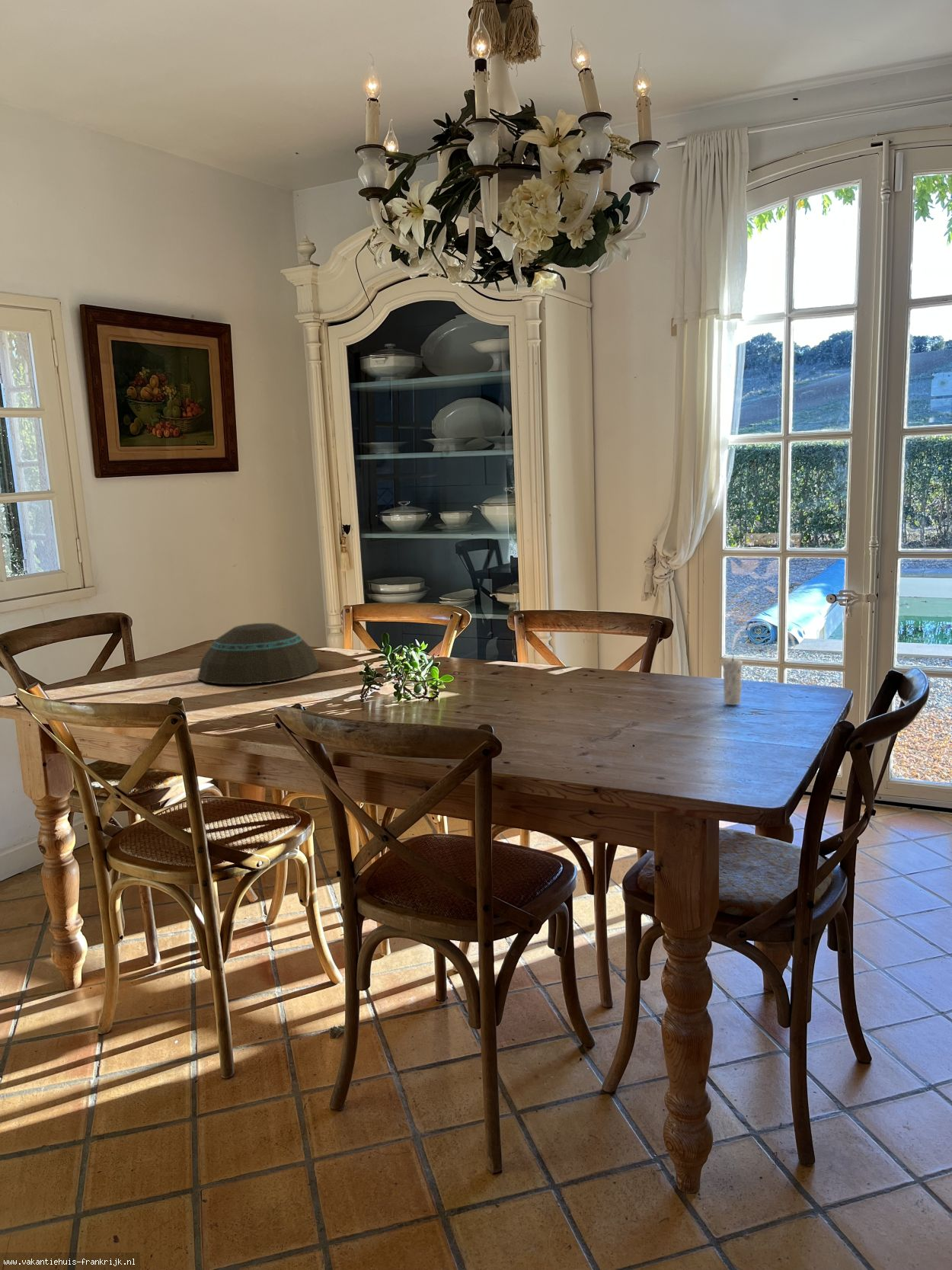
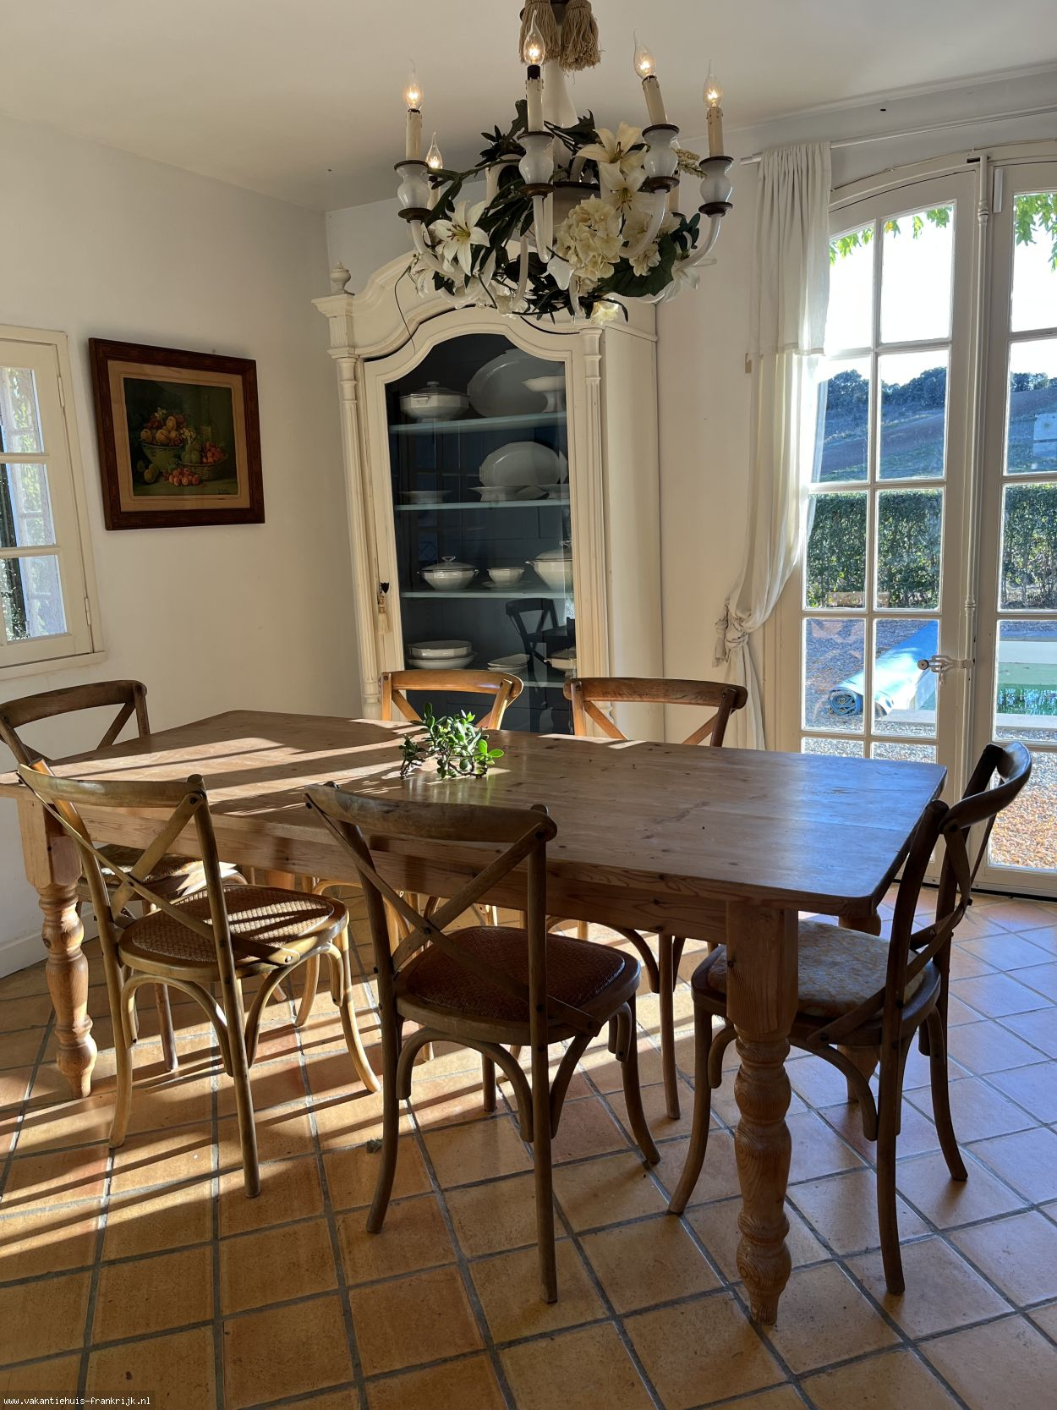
- bowl (257, 647)
- candle (732, 677)
